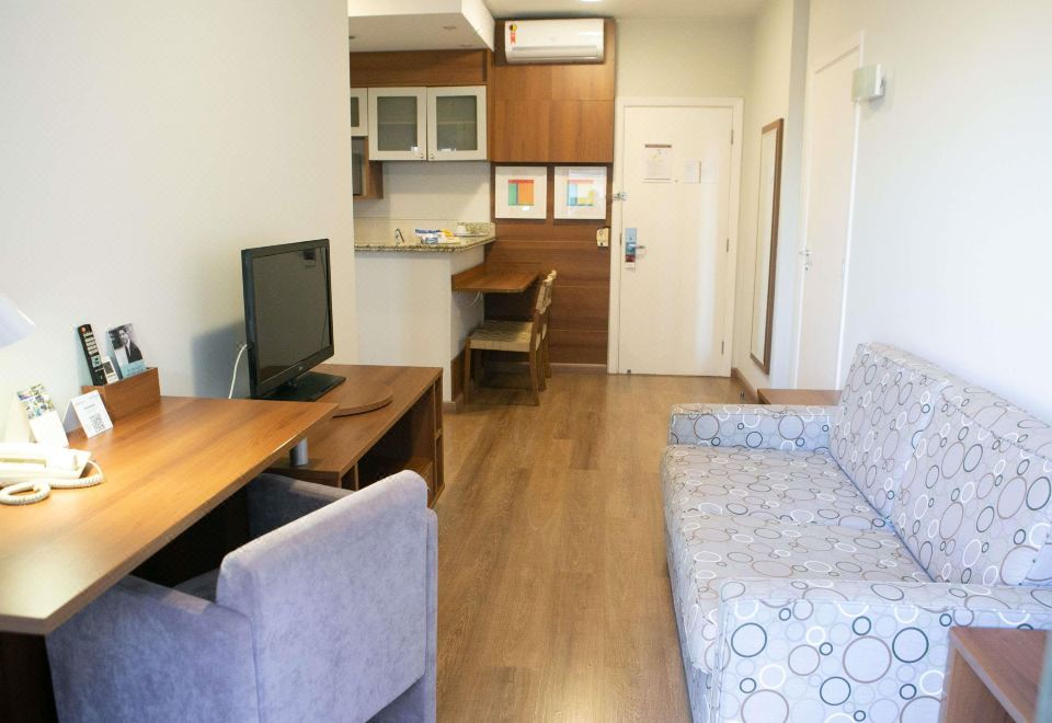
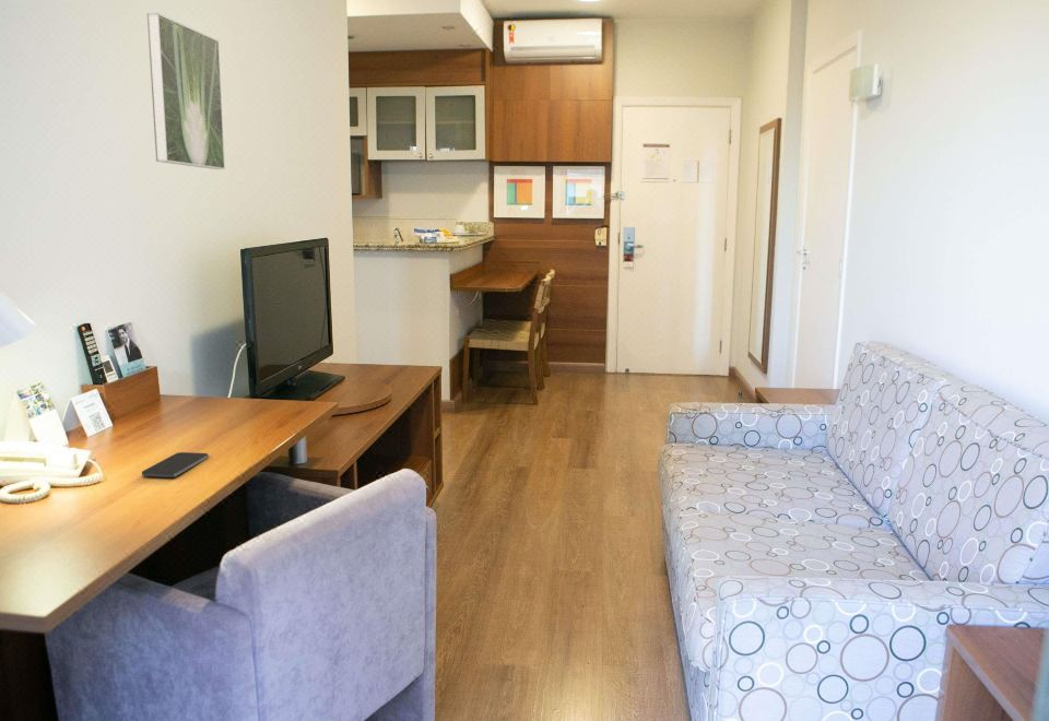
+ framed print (189, 97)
+ smartphone (176, 464)
